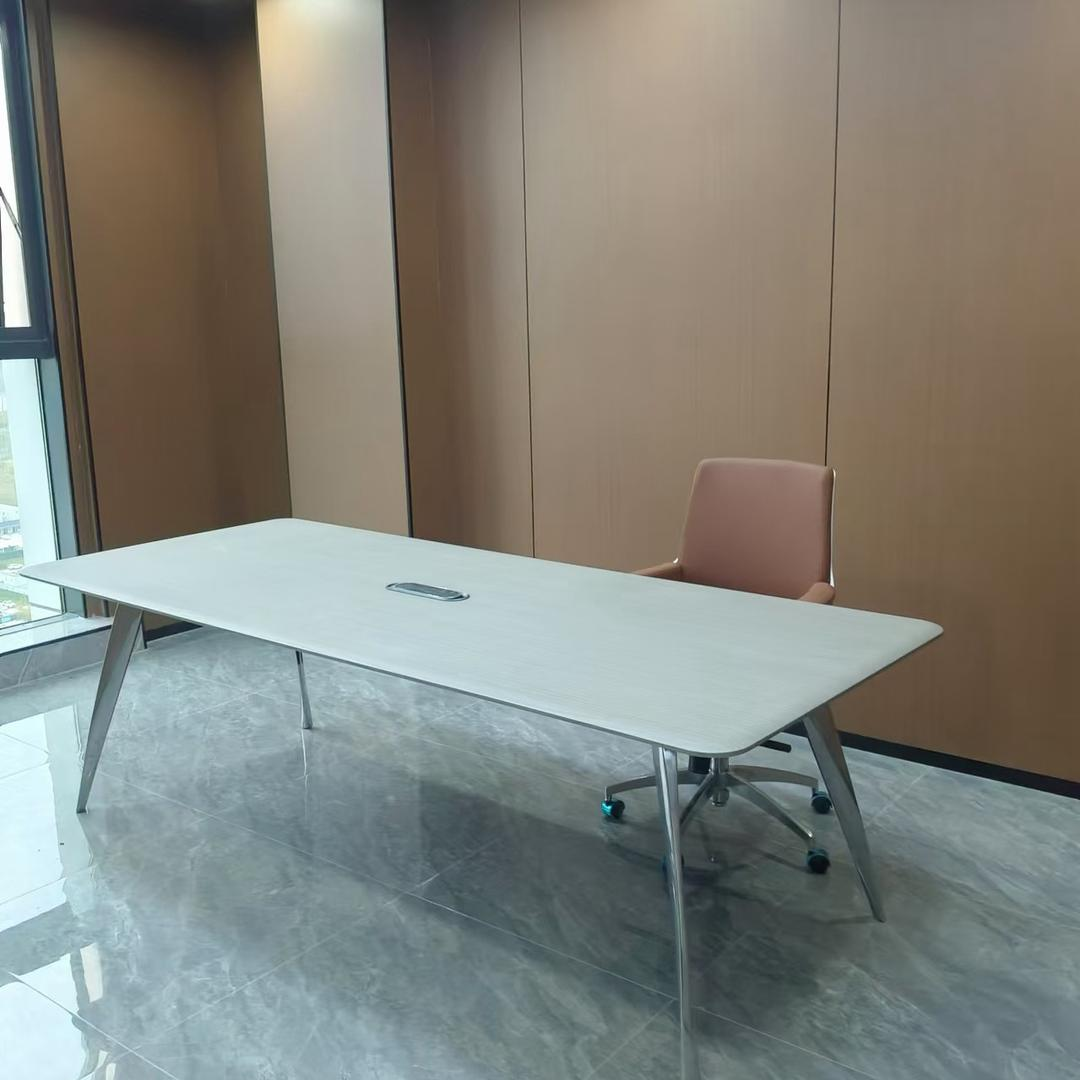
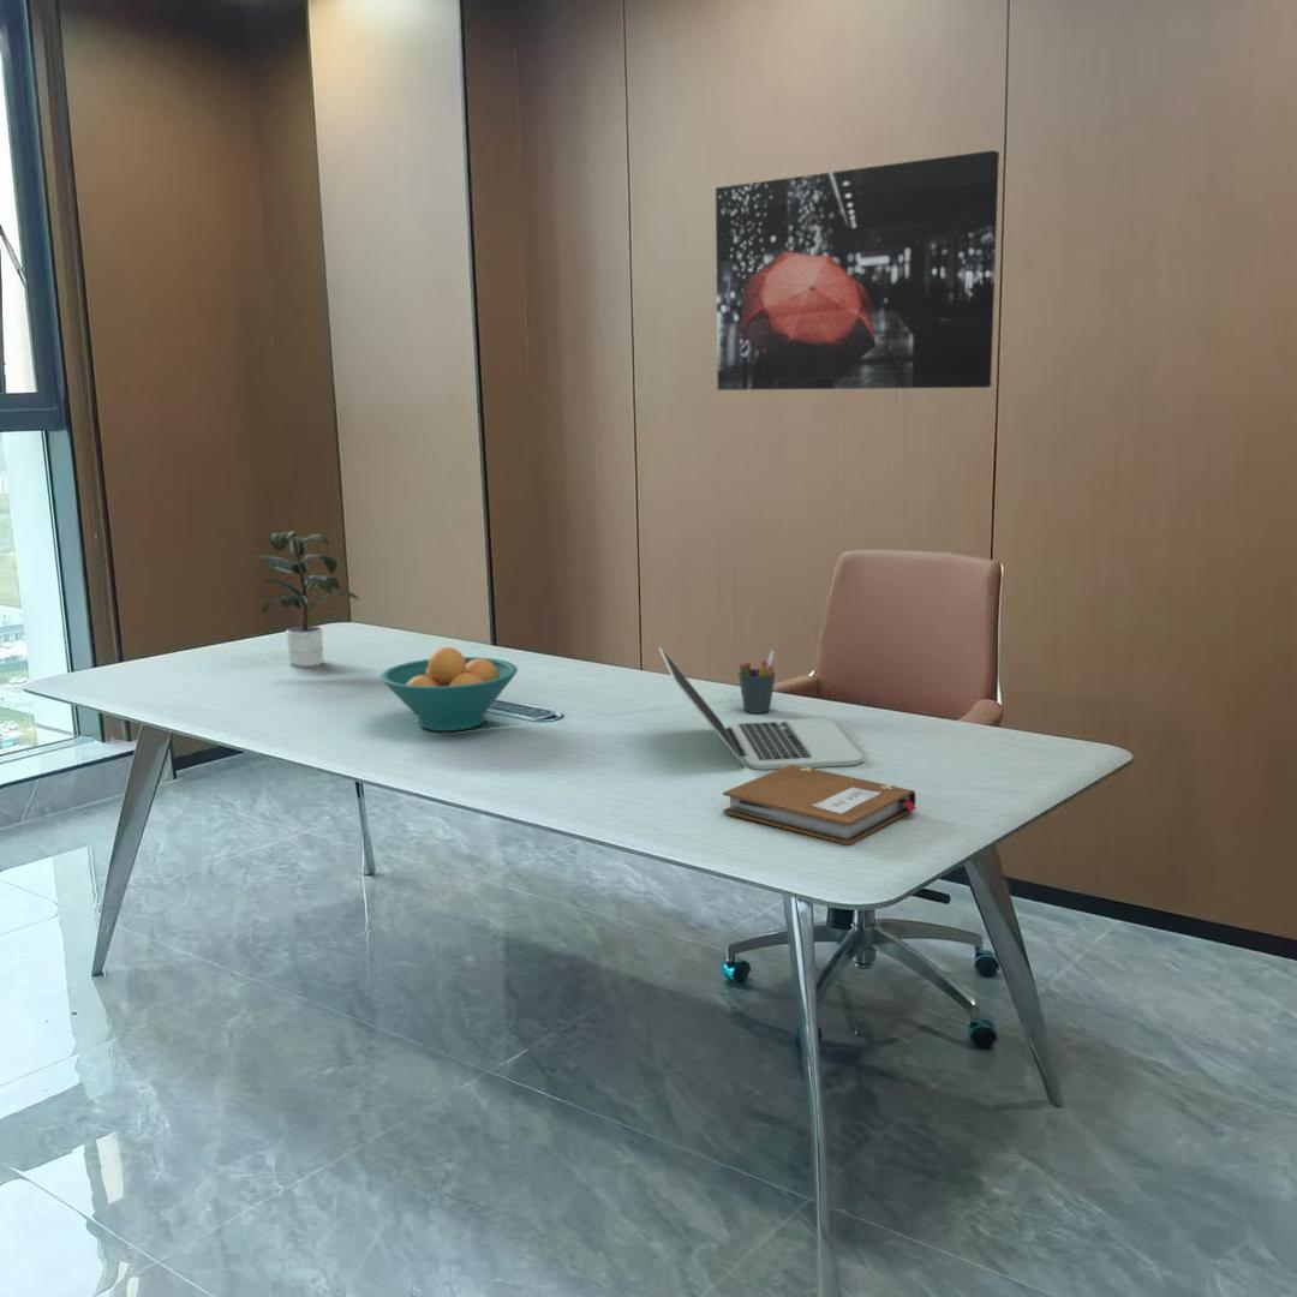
+ wall art (845, 281)
+ laptop (757, 721)
+ fruit bowl (449, 686)
+ potted plant (307, 591)
+ pen holder (757, 681)
+ notebook (823, 801)
